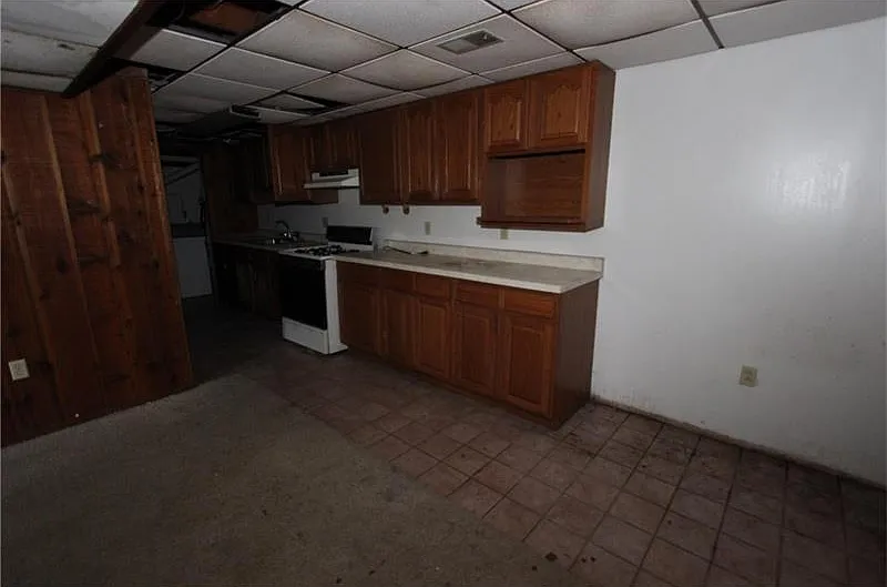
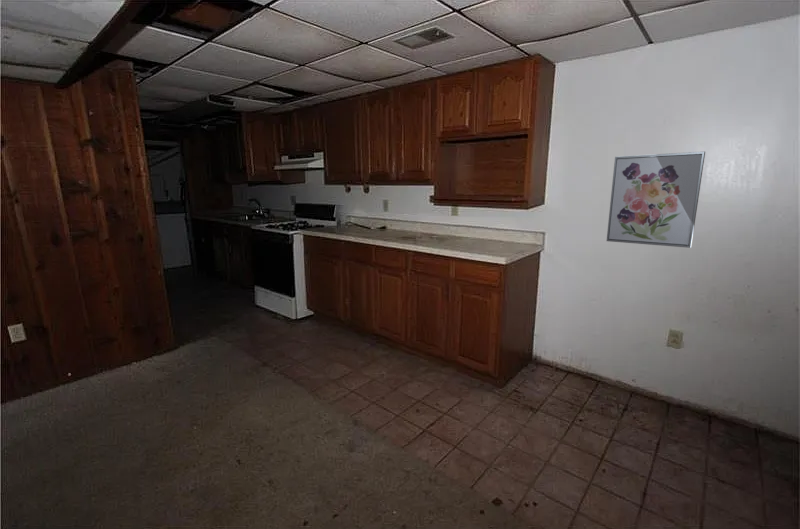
+ wall art (651, 200)
